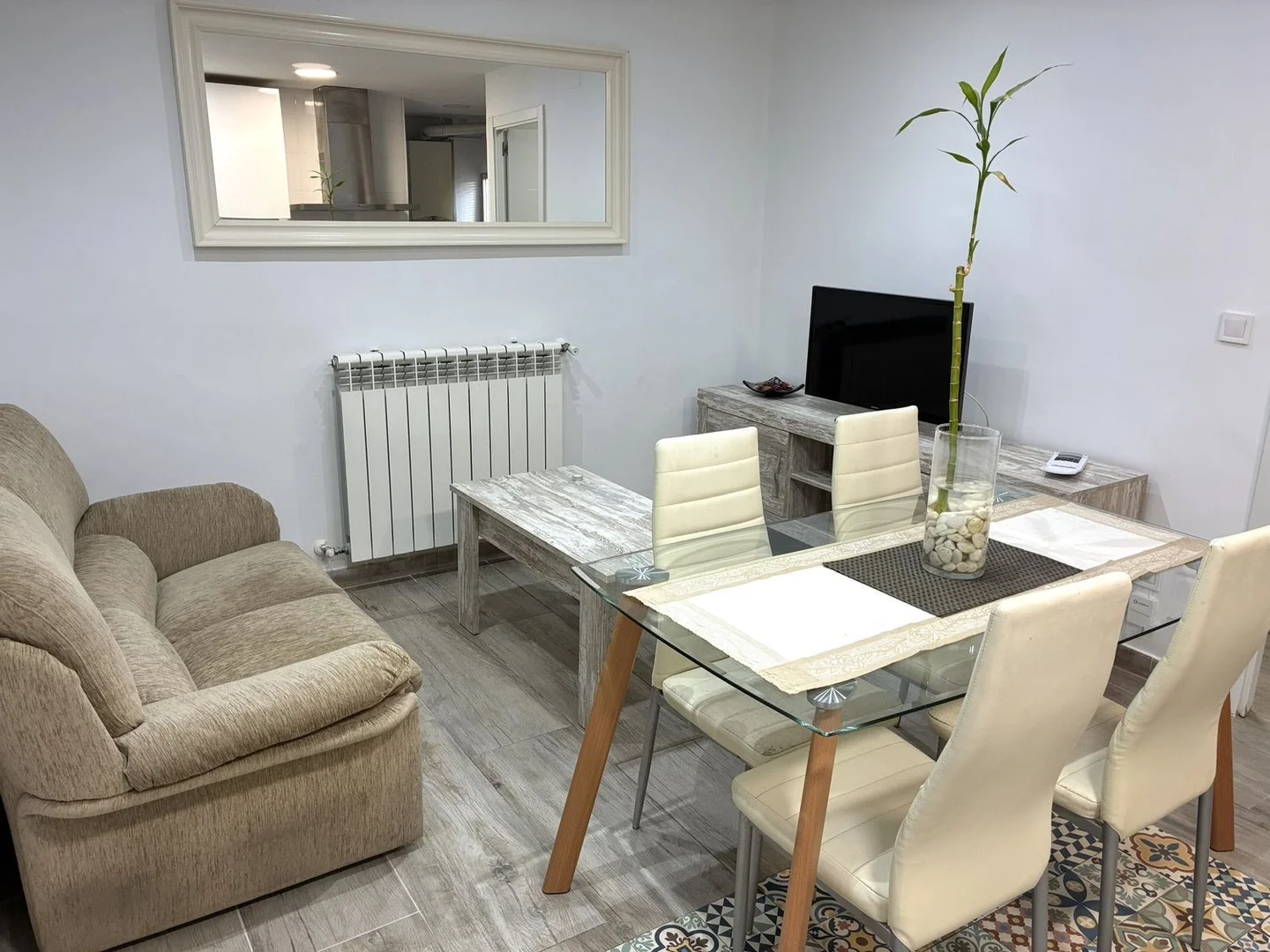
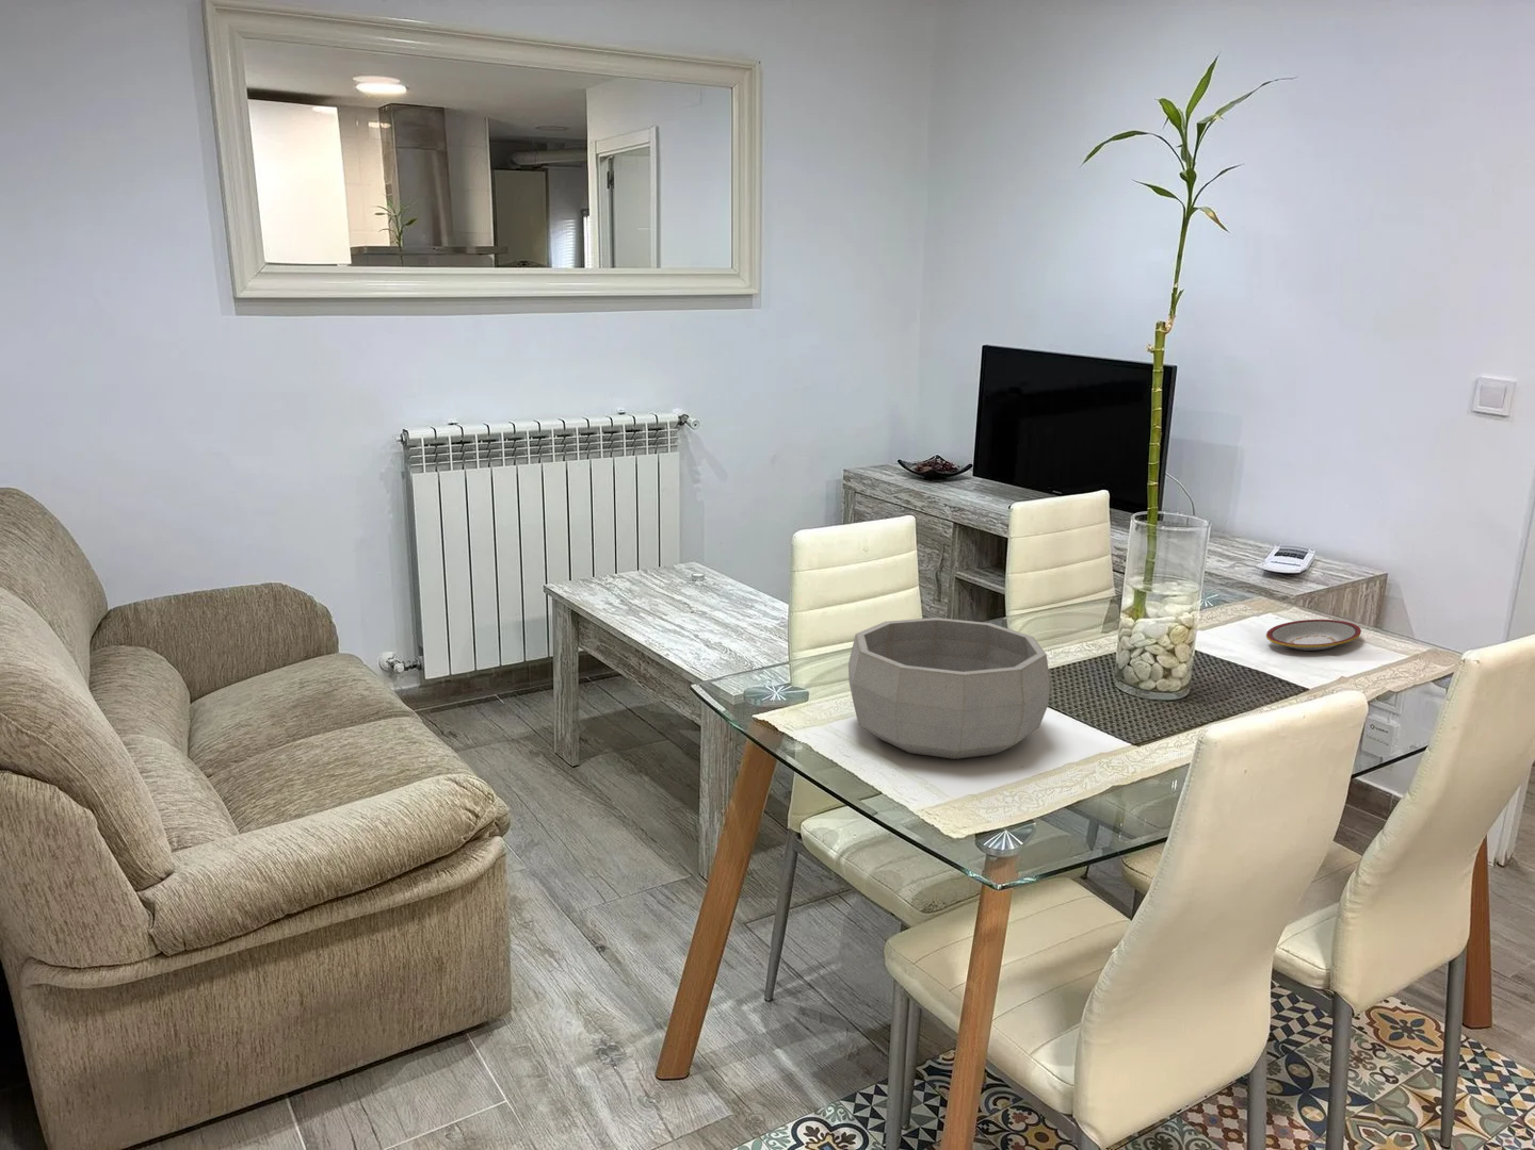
+ decorative bowl (945, 687)
+ plate (1314, 637)
